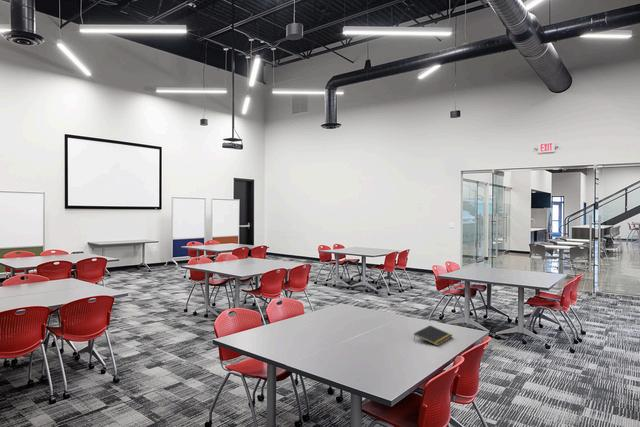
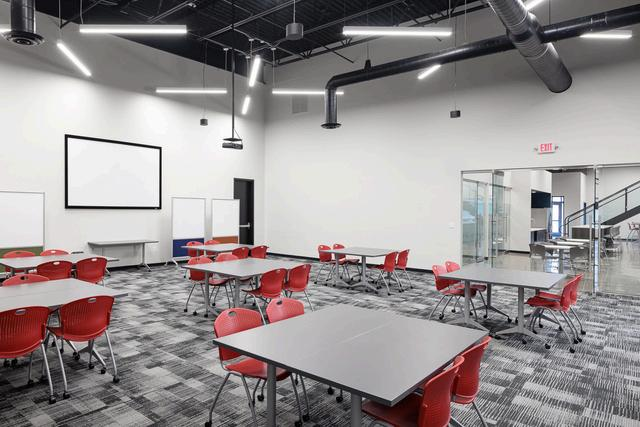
- notepad (433, 335)
